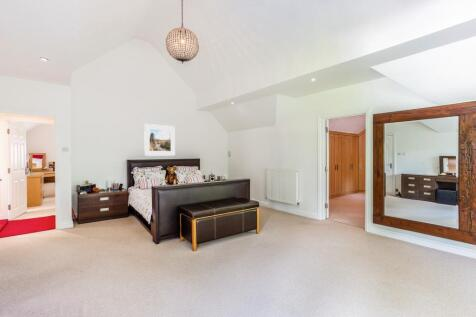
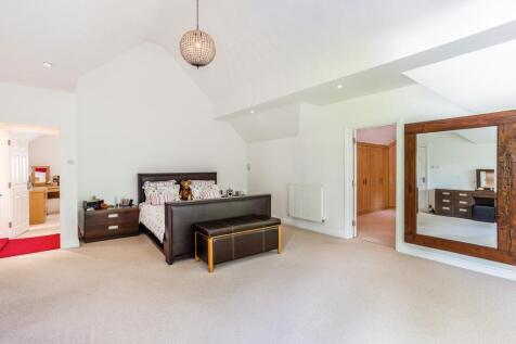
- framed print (160, 140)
